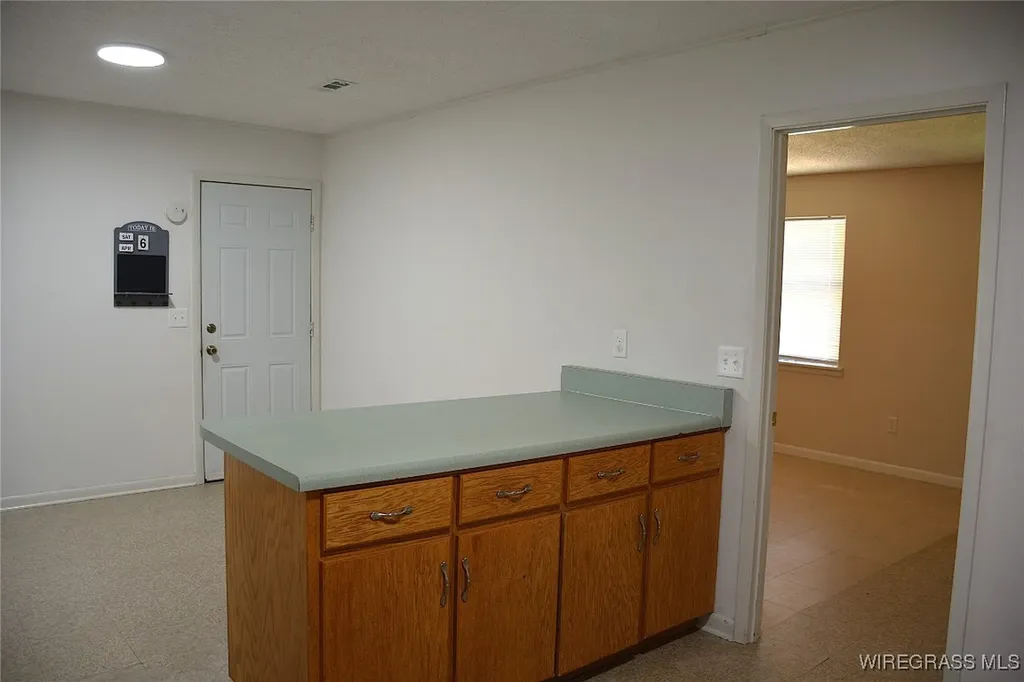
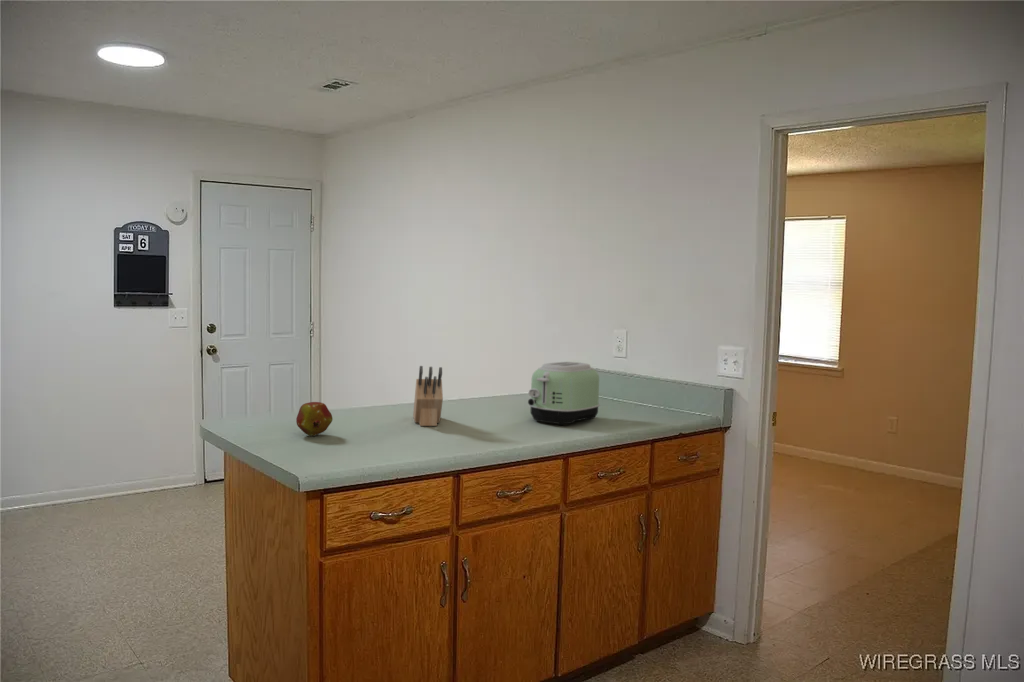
+ toaster (563, 392)
+ fruit (314, 419)
+ knife block (428, 392)
